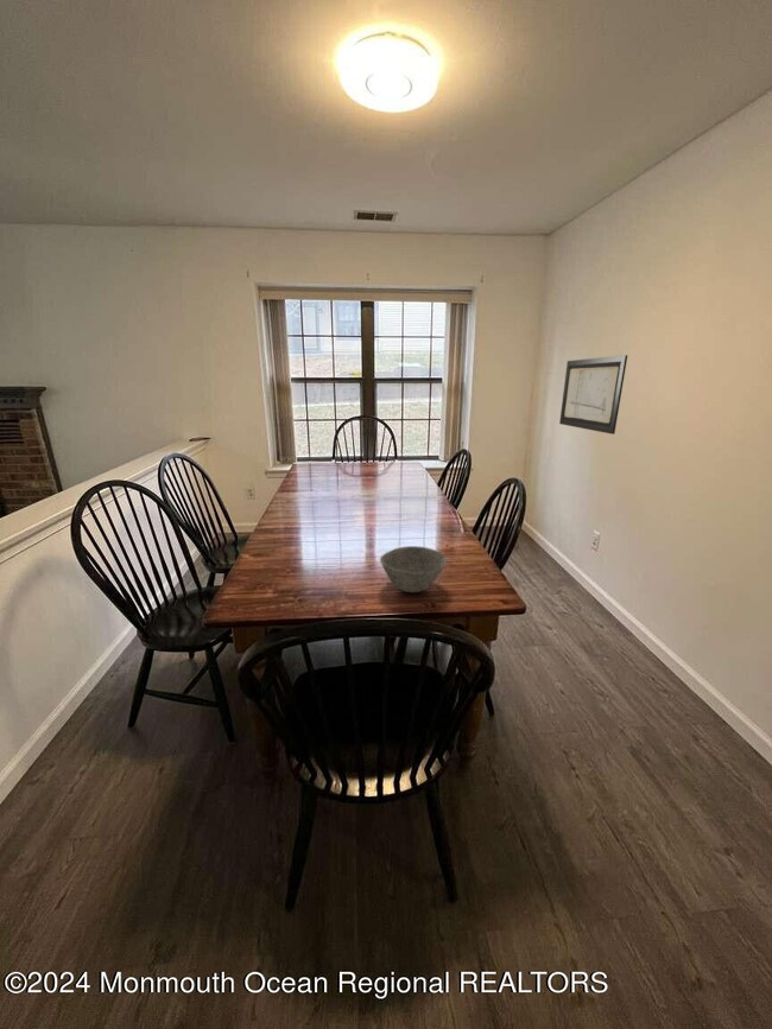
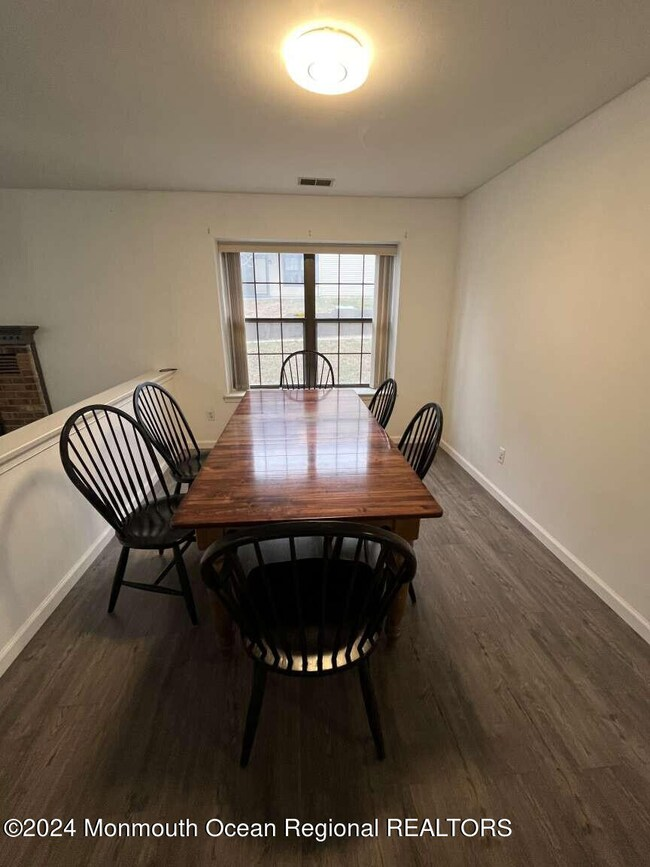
- wall art (588, 394)
- bowl (412, 572)
